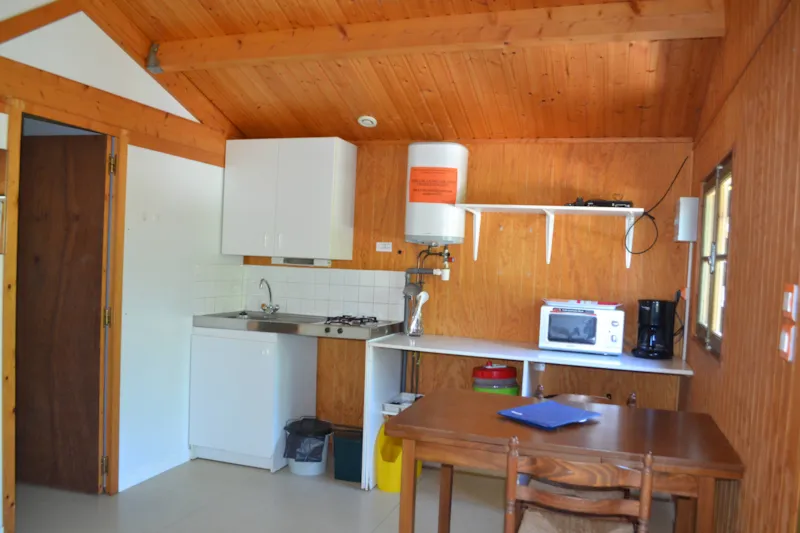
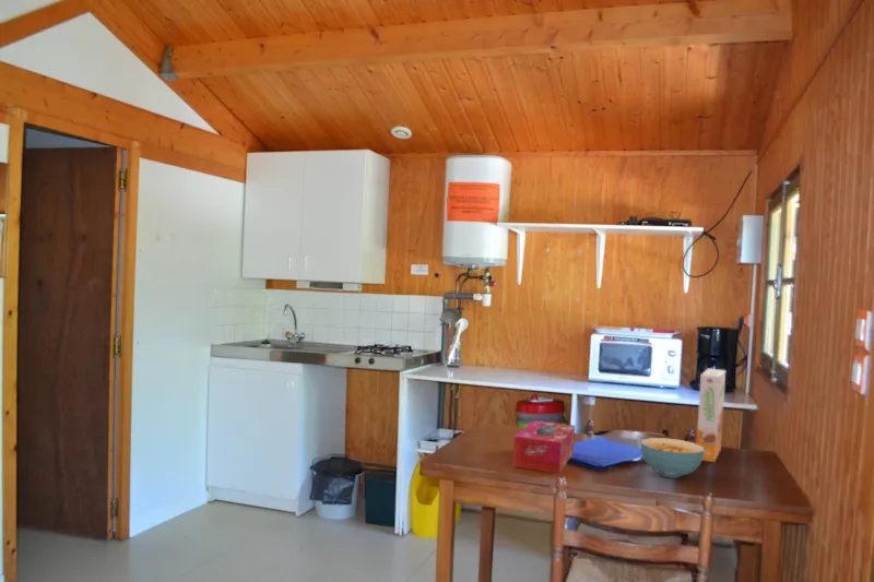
+ cereal box (710, 413)
+ tissue box (545, 444)
+ cereal bowl (671, 460)
